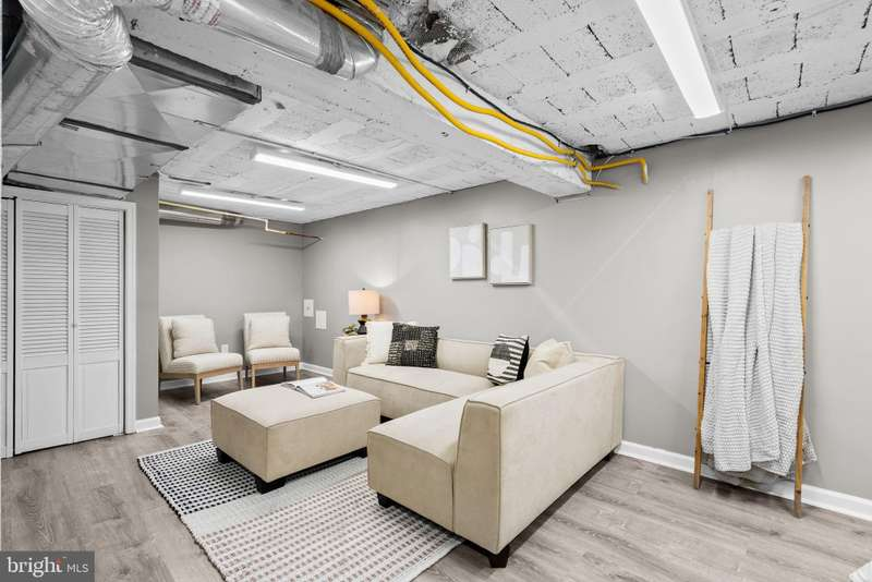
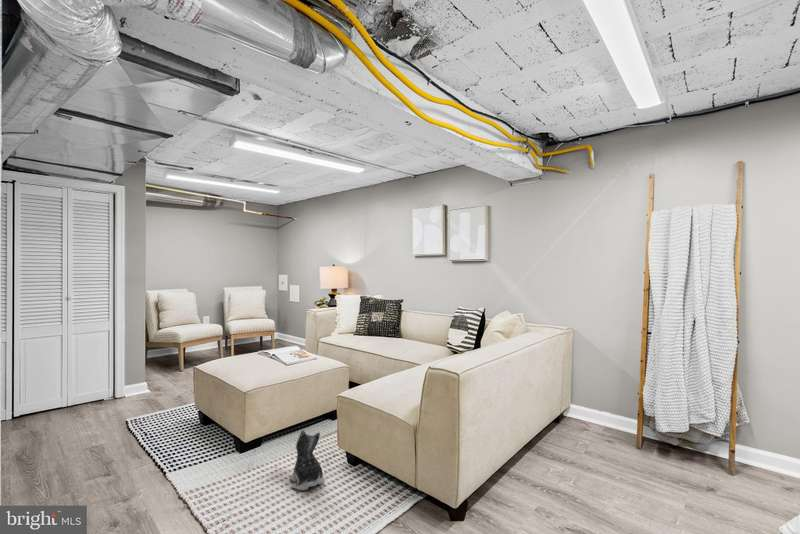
+ plush toy (308, 457)
